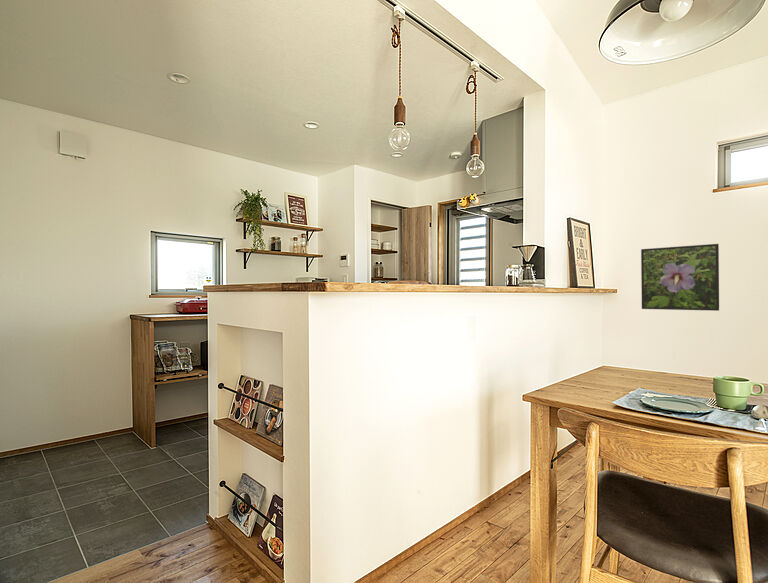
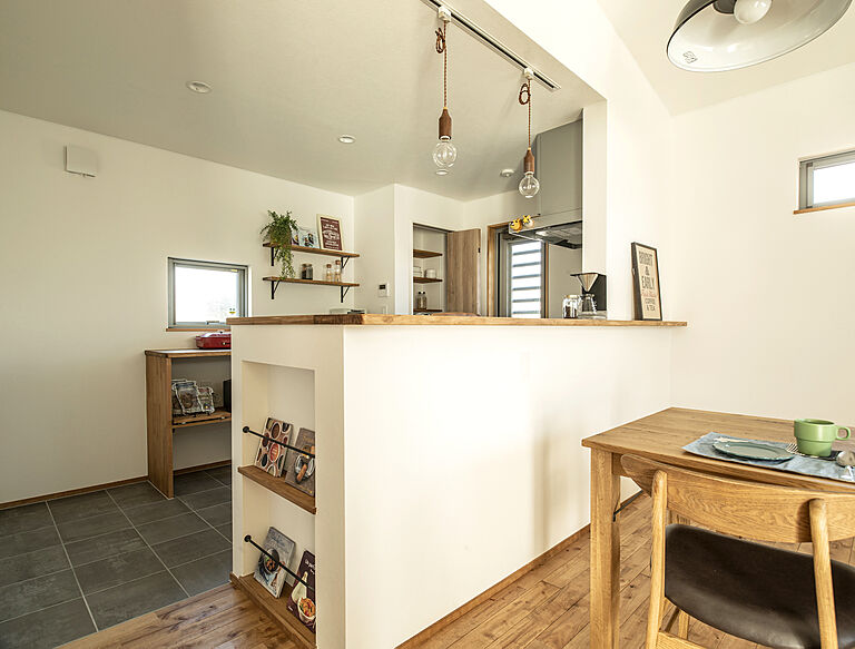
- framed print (678, 278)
